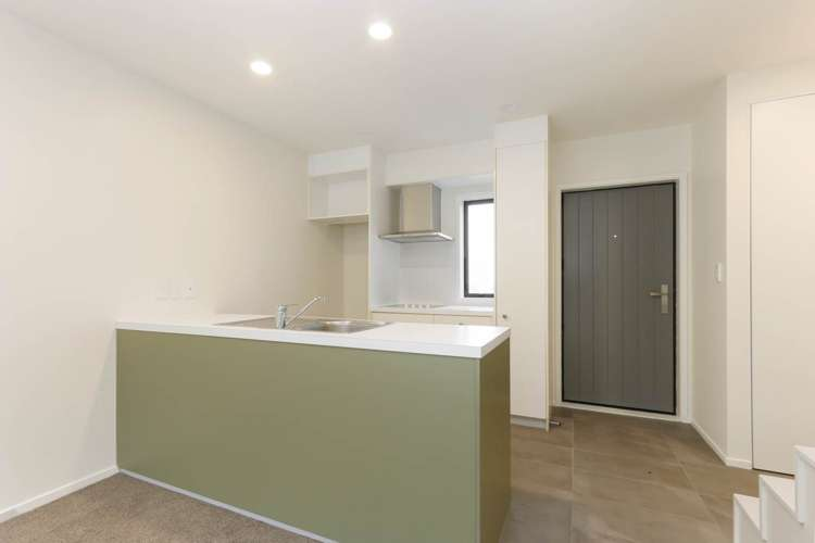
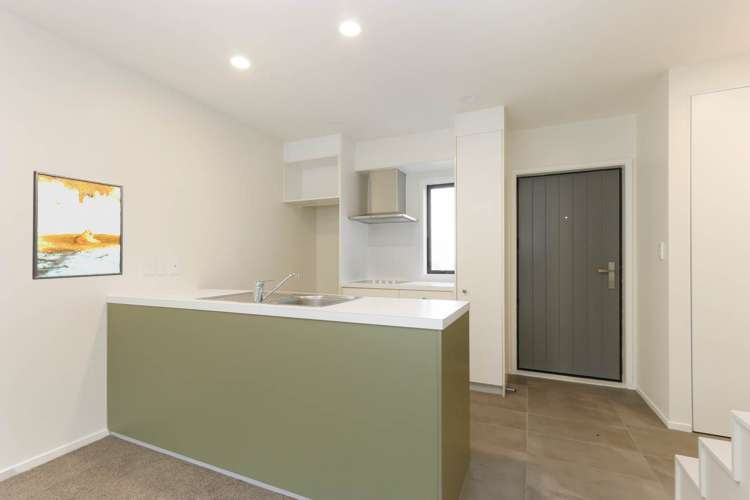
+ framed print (82, 227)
